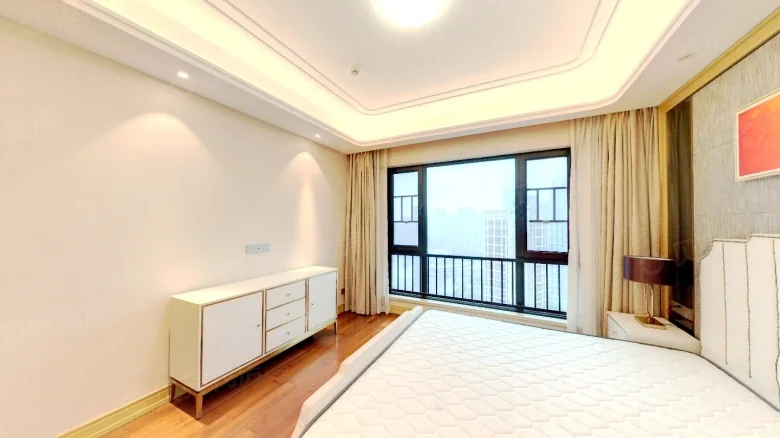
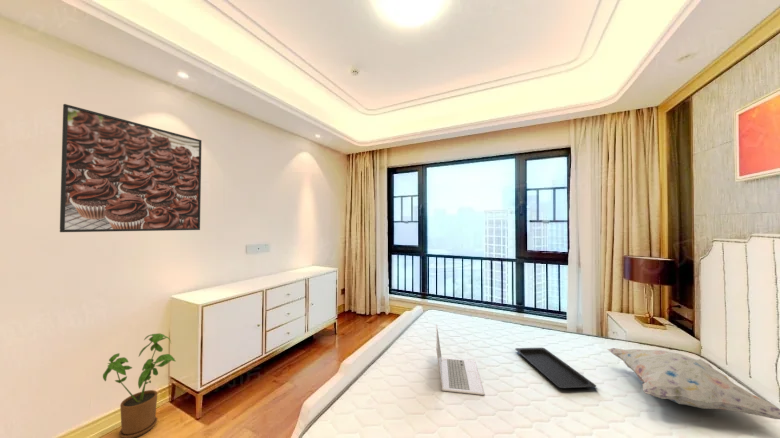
+ laptop (457, 359)
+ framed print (143, 177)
+ serving tray (550, 366)
+ house plant (145, 382)
+ decorative pillow (679, 376)
